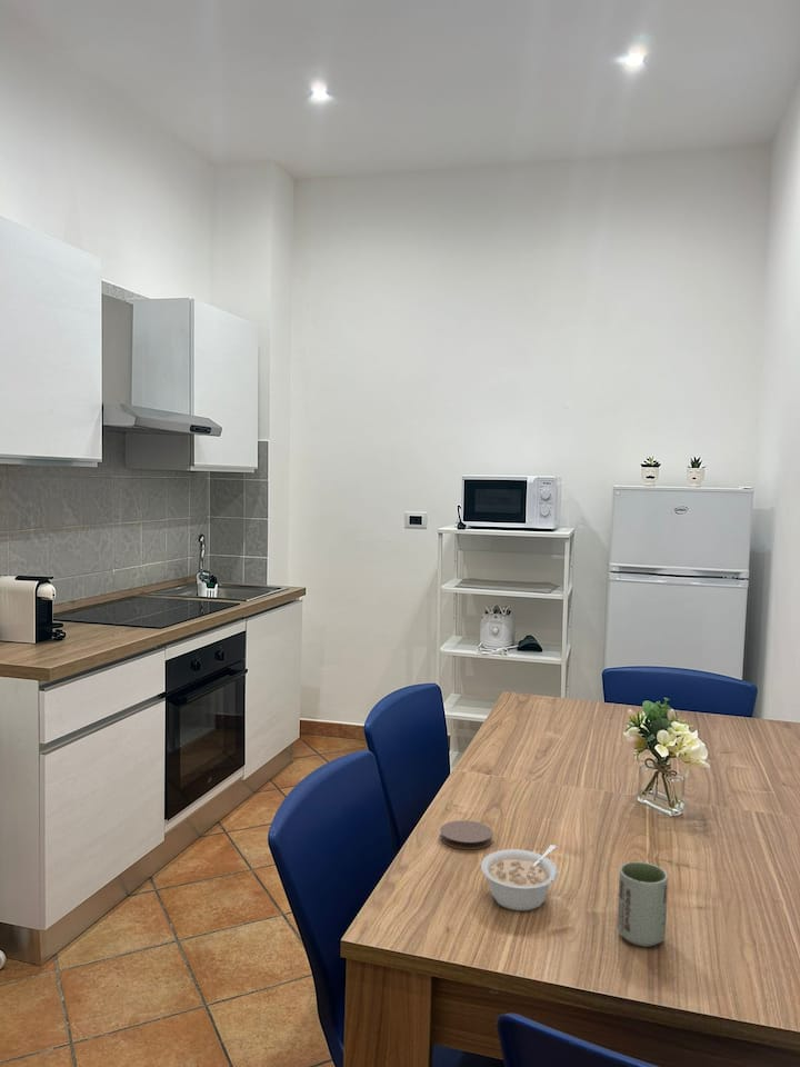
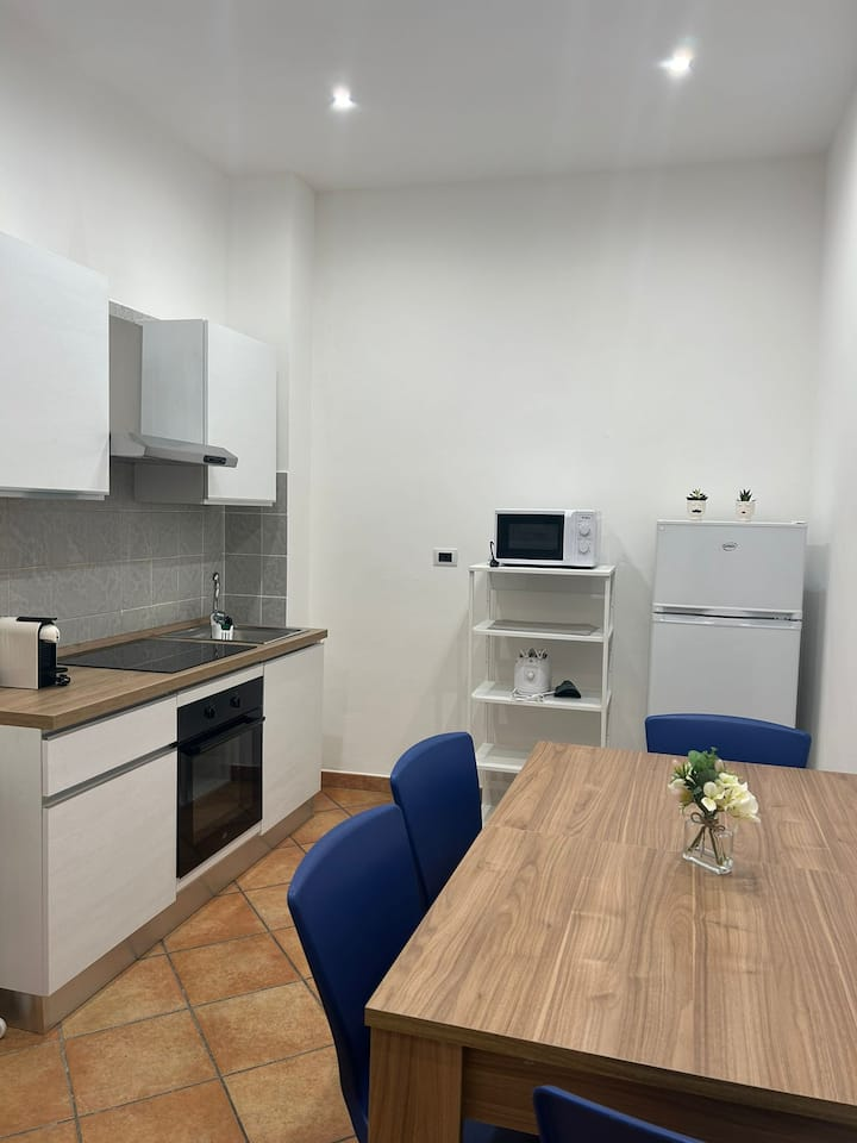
- legume (519, 877)
- coaster (466, 834)
- cup (641, 904)
